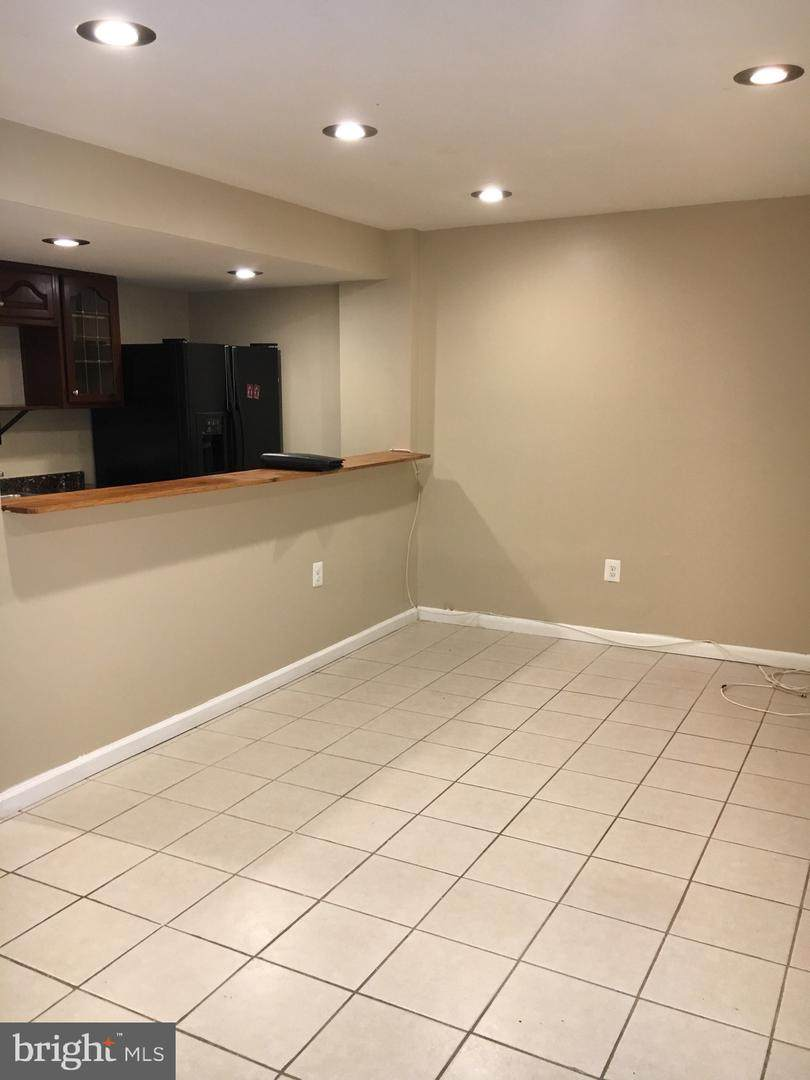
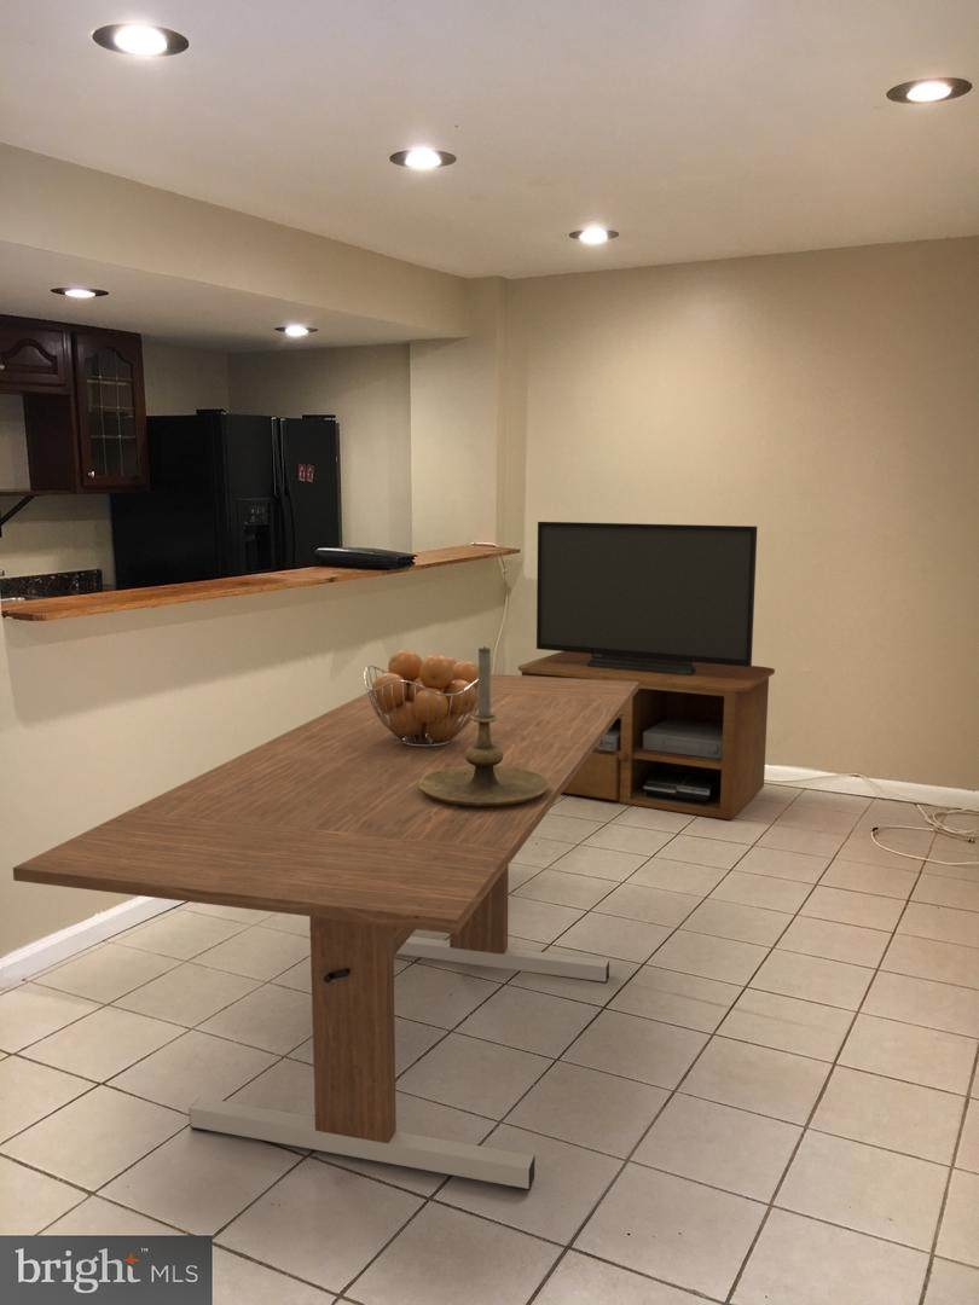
+ dining table (427, 895)
+ candle holder (483, 718)
+ fruit basket (425, 695)
+ tv stand (642, 659)
